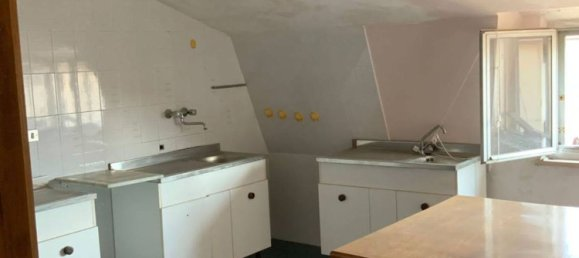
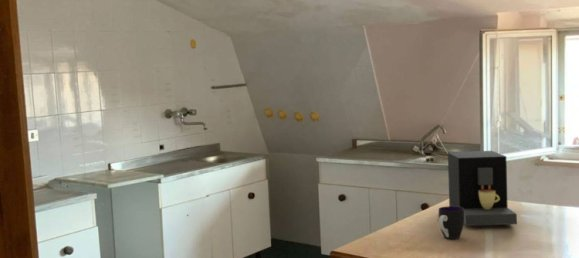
+ cup (449, 223)
+ coffee maker (479, 186)
